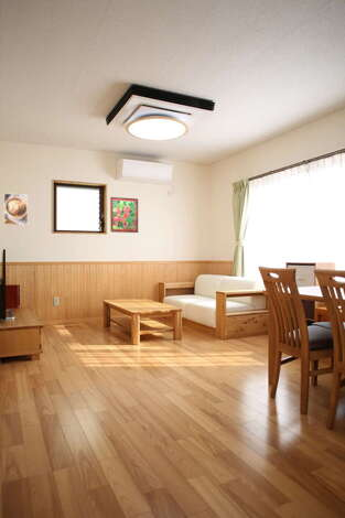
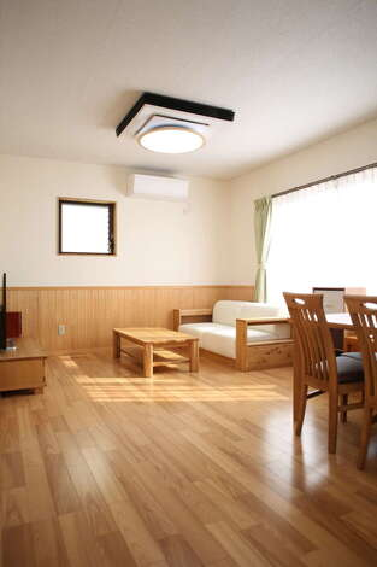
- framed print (15, 209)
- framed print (125, 215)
